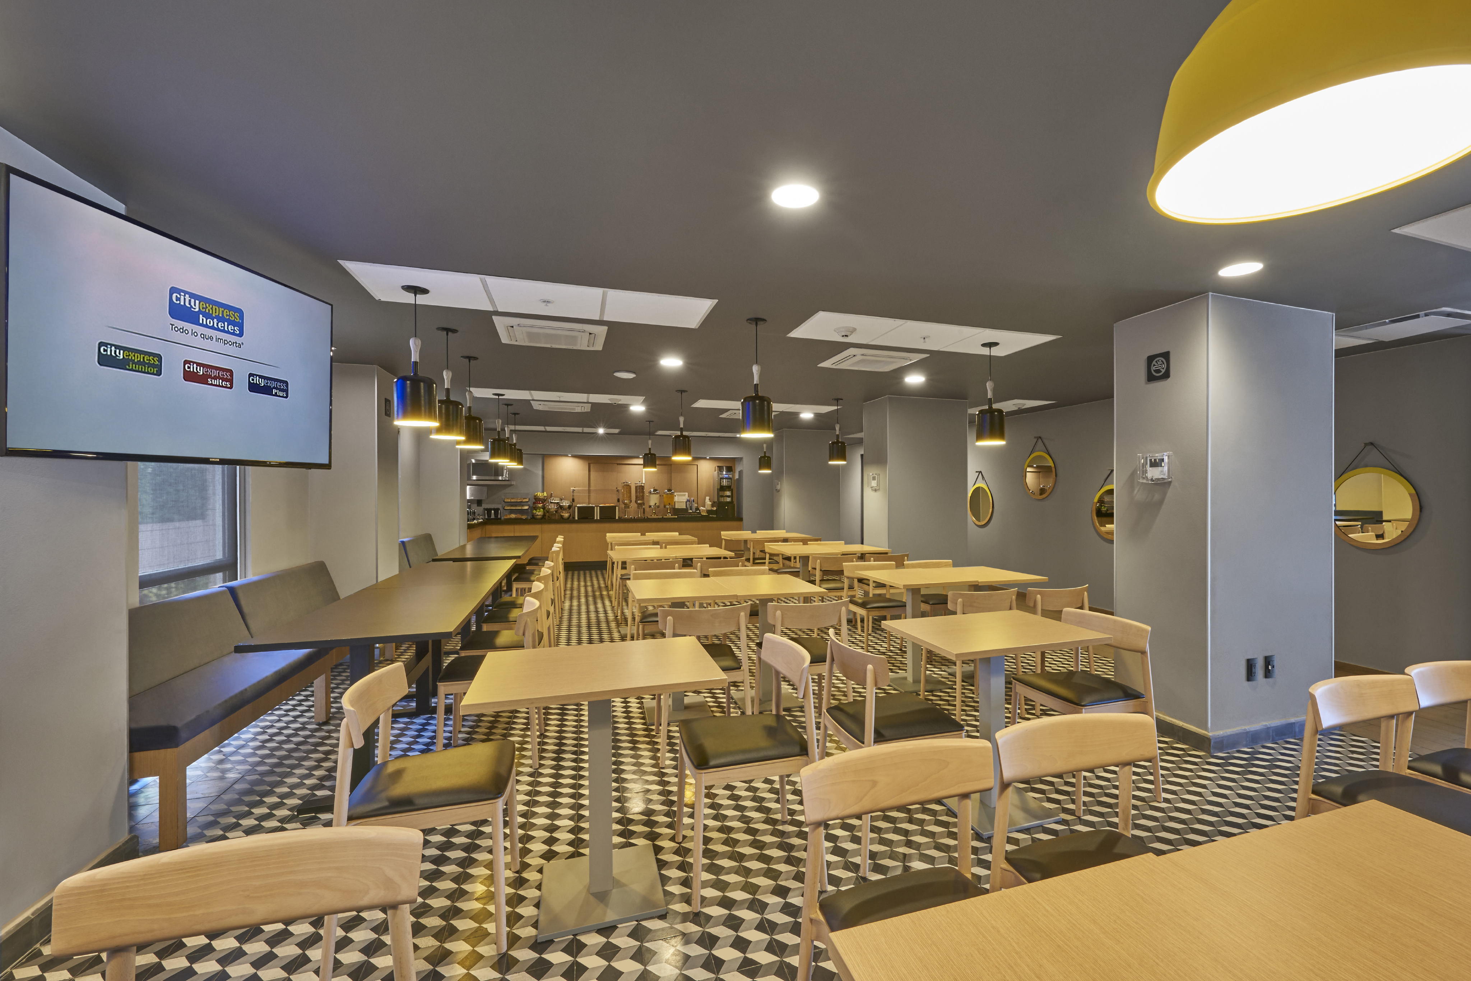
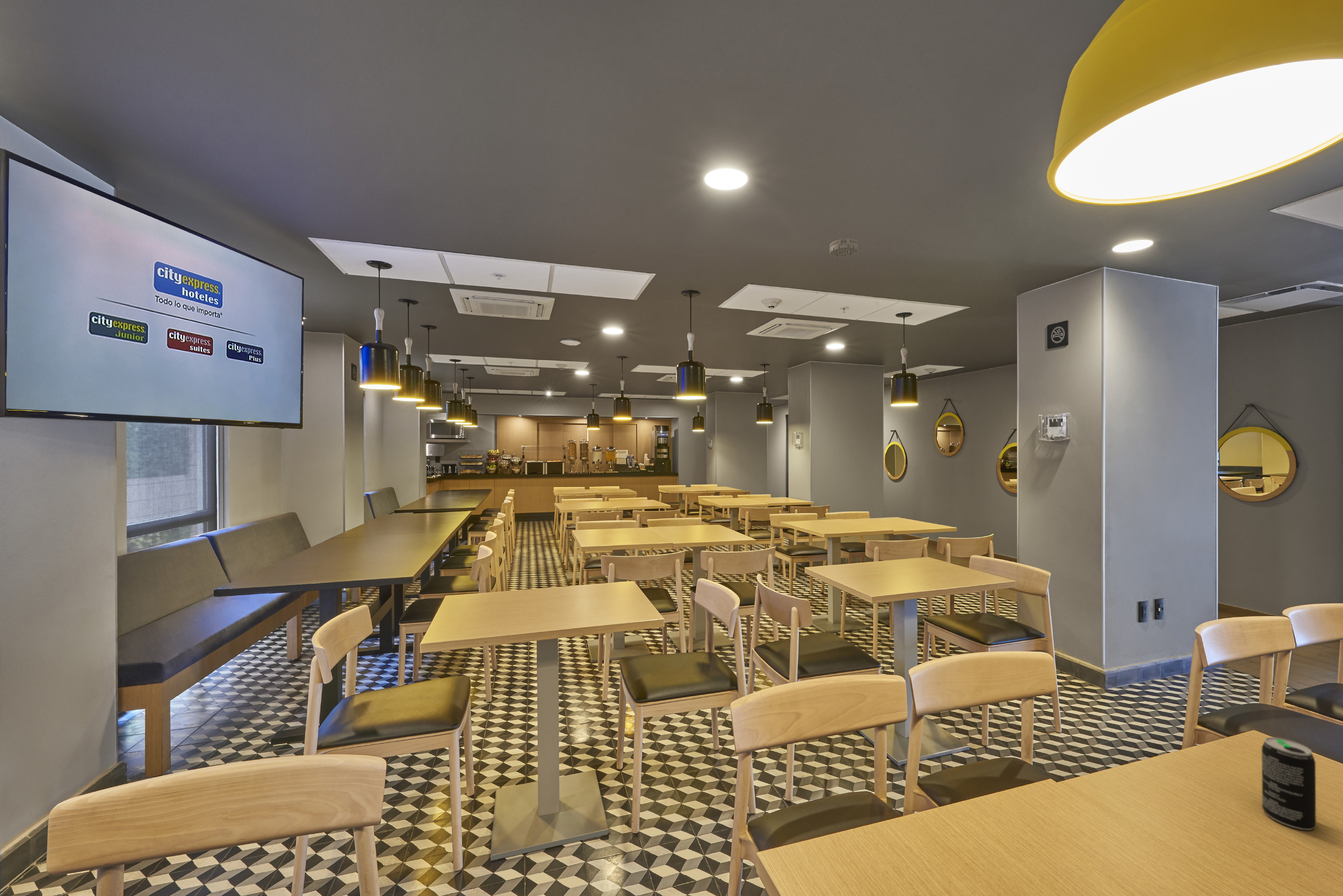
+ beverage can (1288, 781)
+ smoke detector (844, 247)
